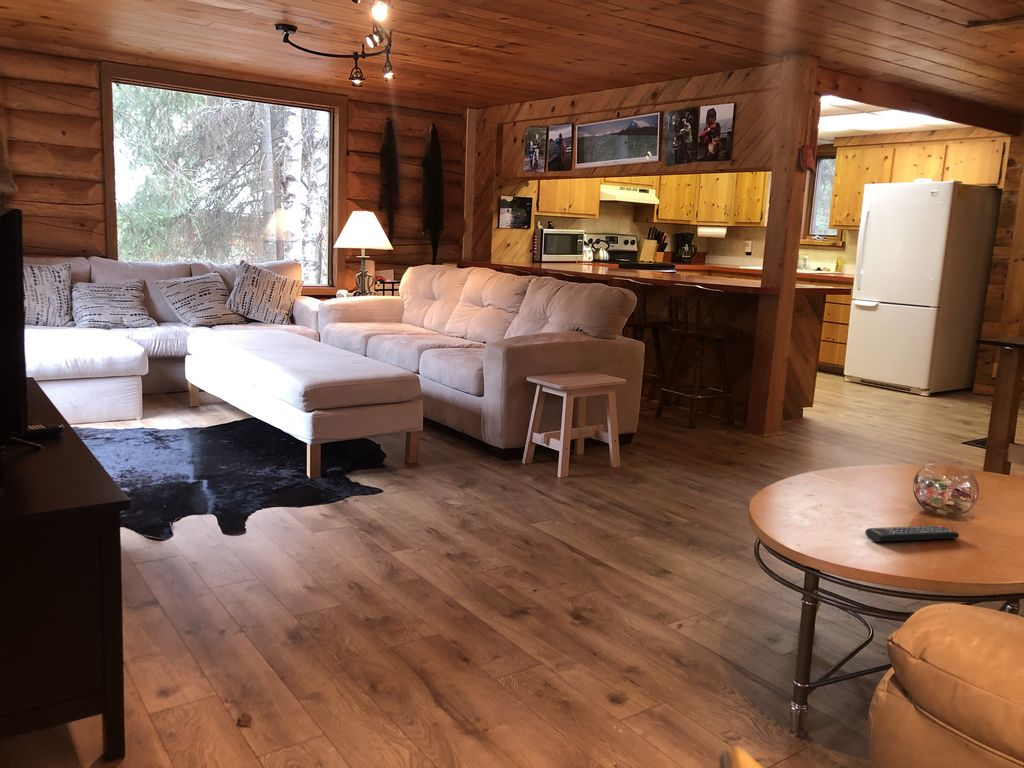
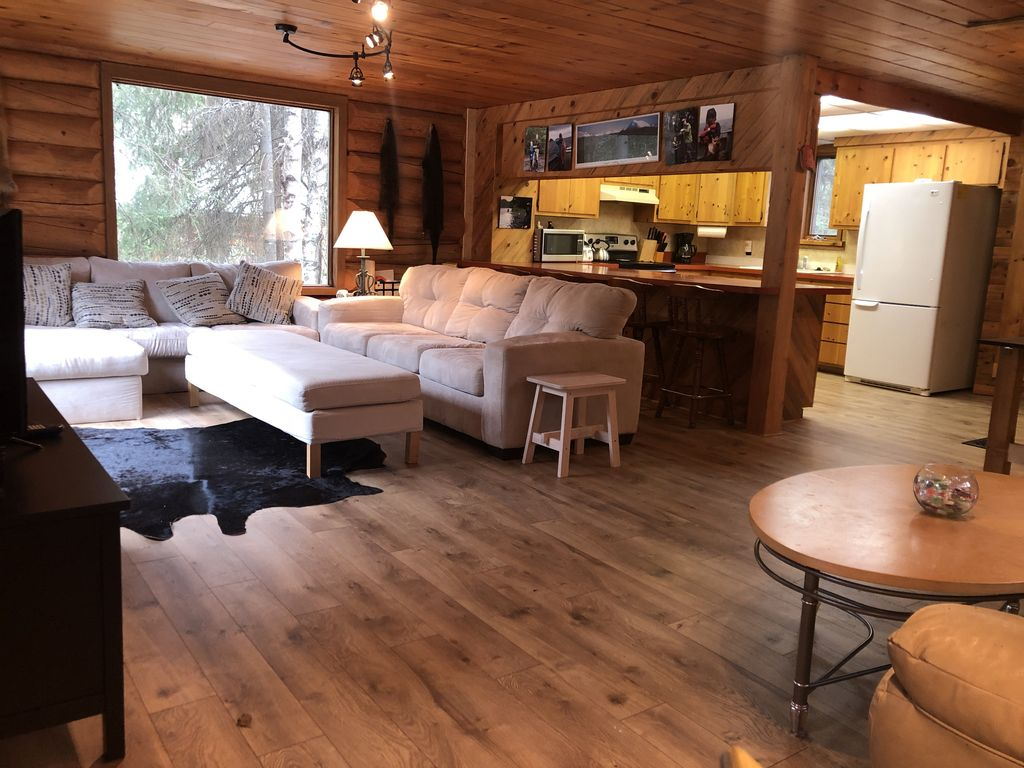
- remote control (912, 534)
